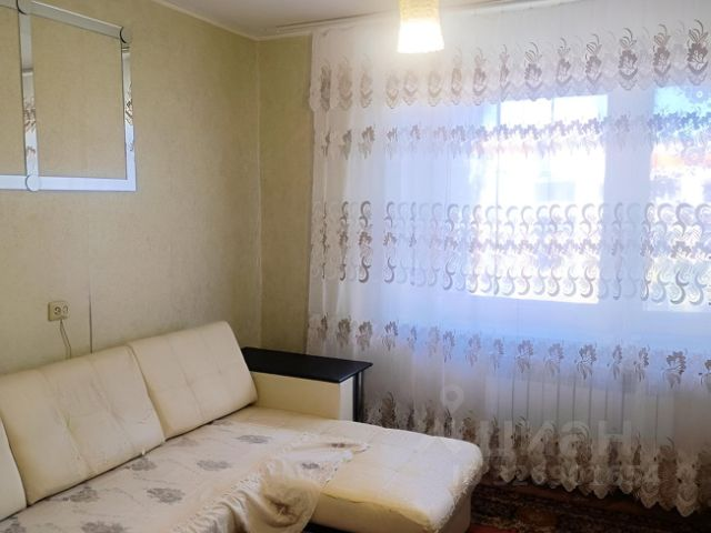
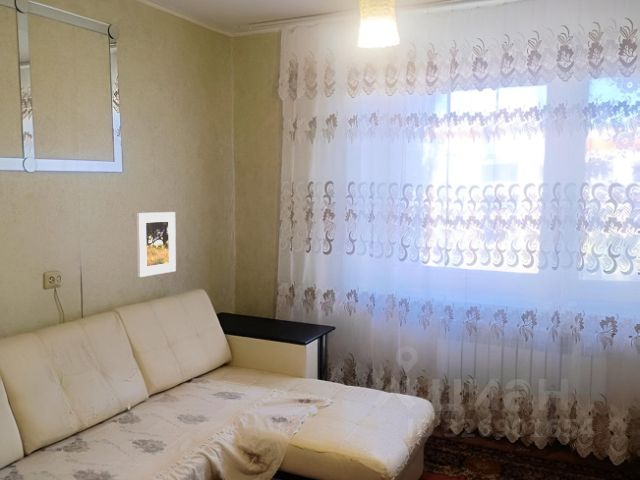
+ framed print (157, 243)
